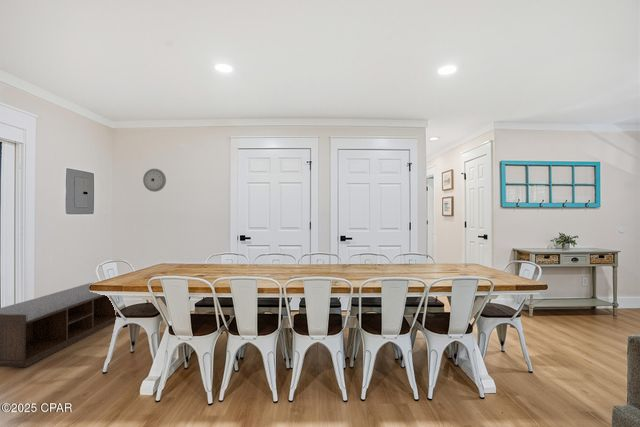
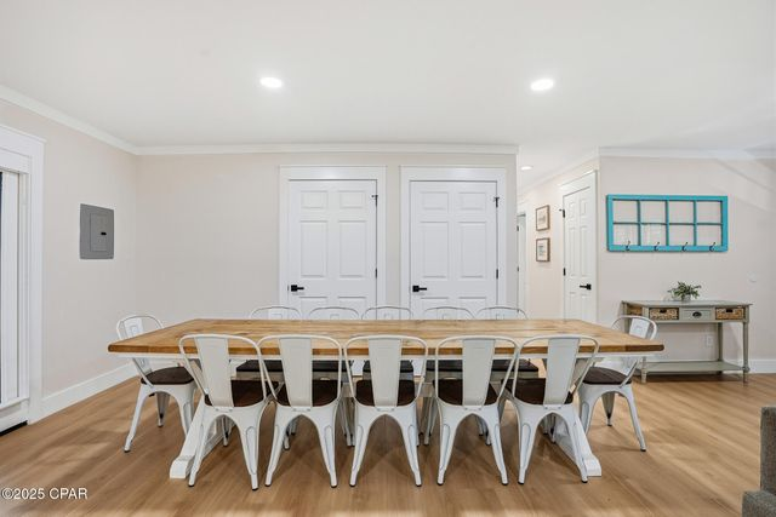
- bench (65, 316)
- wall clock (154, 180)
